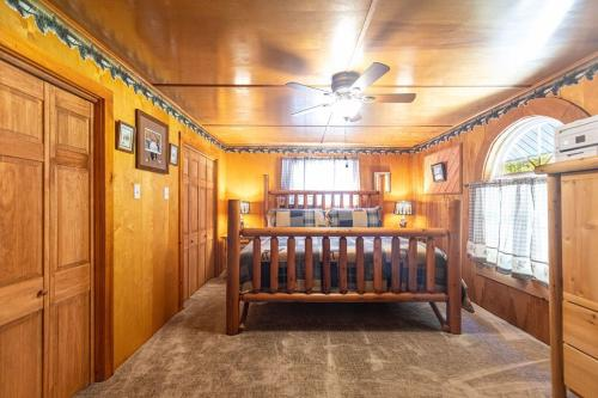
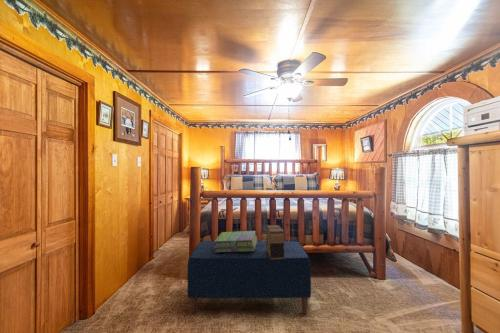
+ decorative box (274, 241)
+ bench (249, 274)
+ stack of books (236, 242)
